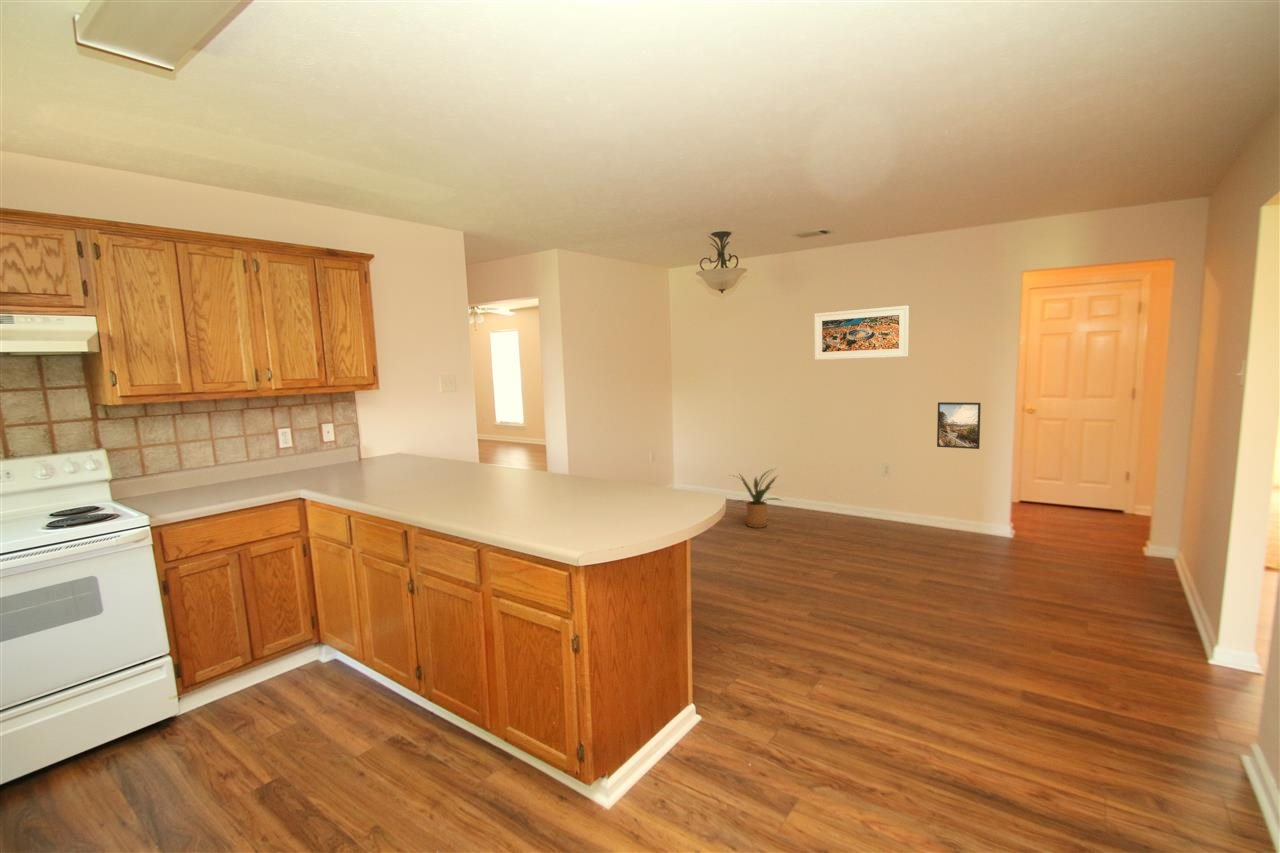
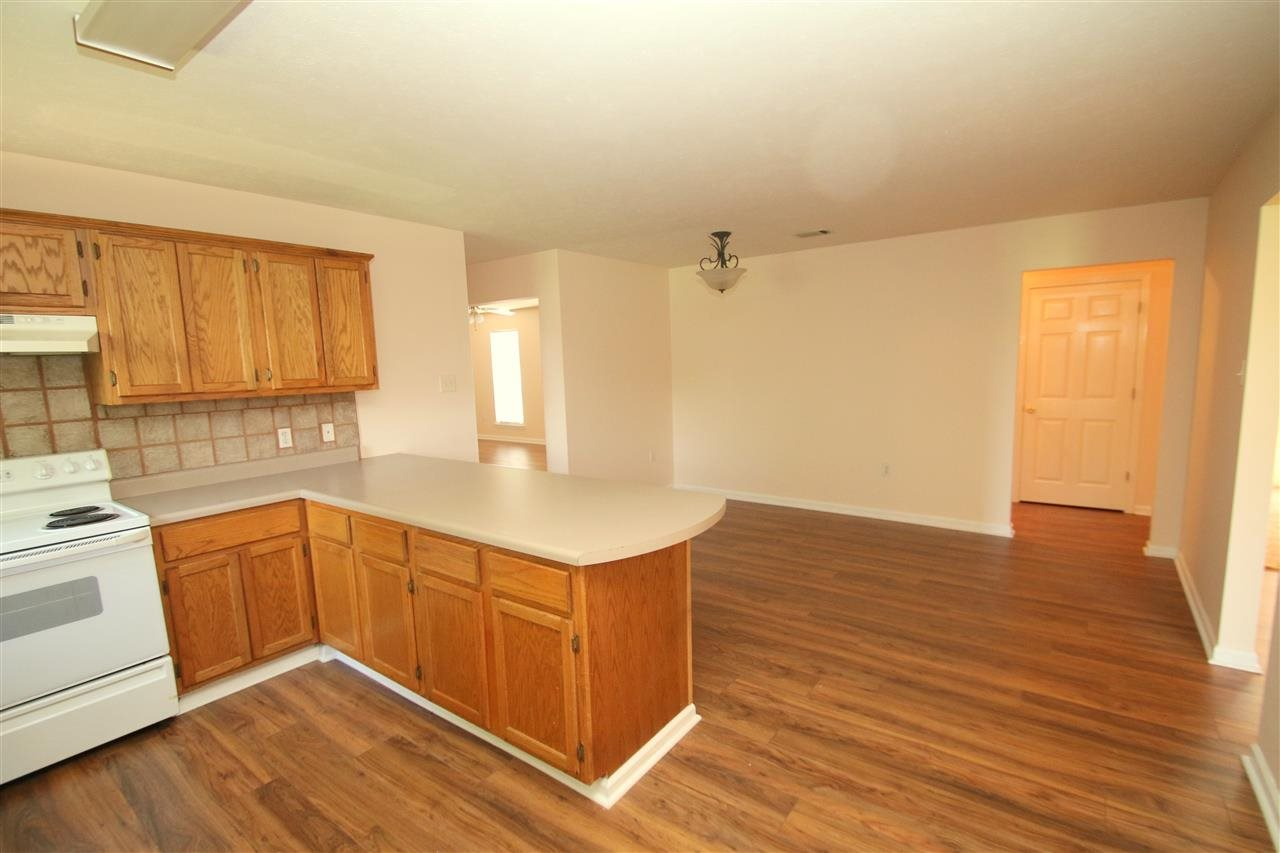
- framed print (859, 334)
- house plant (757, 496)
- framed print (958, 425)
